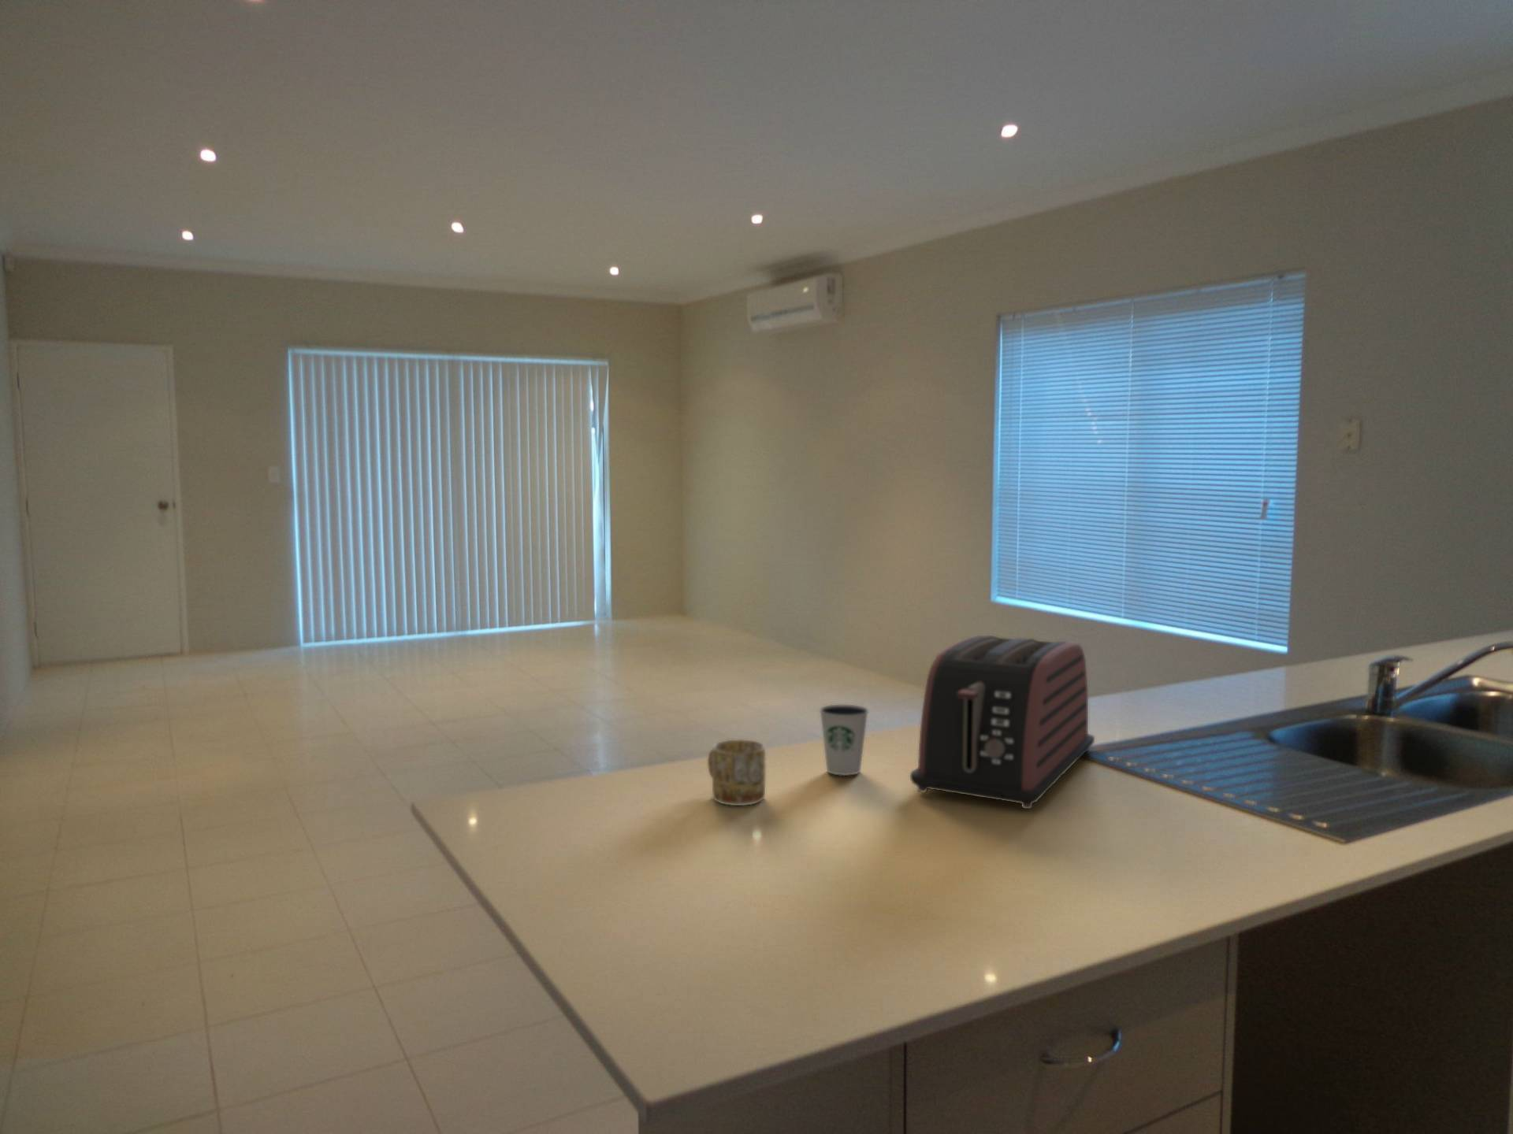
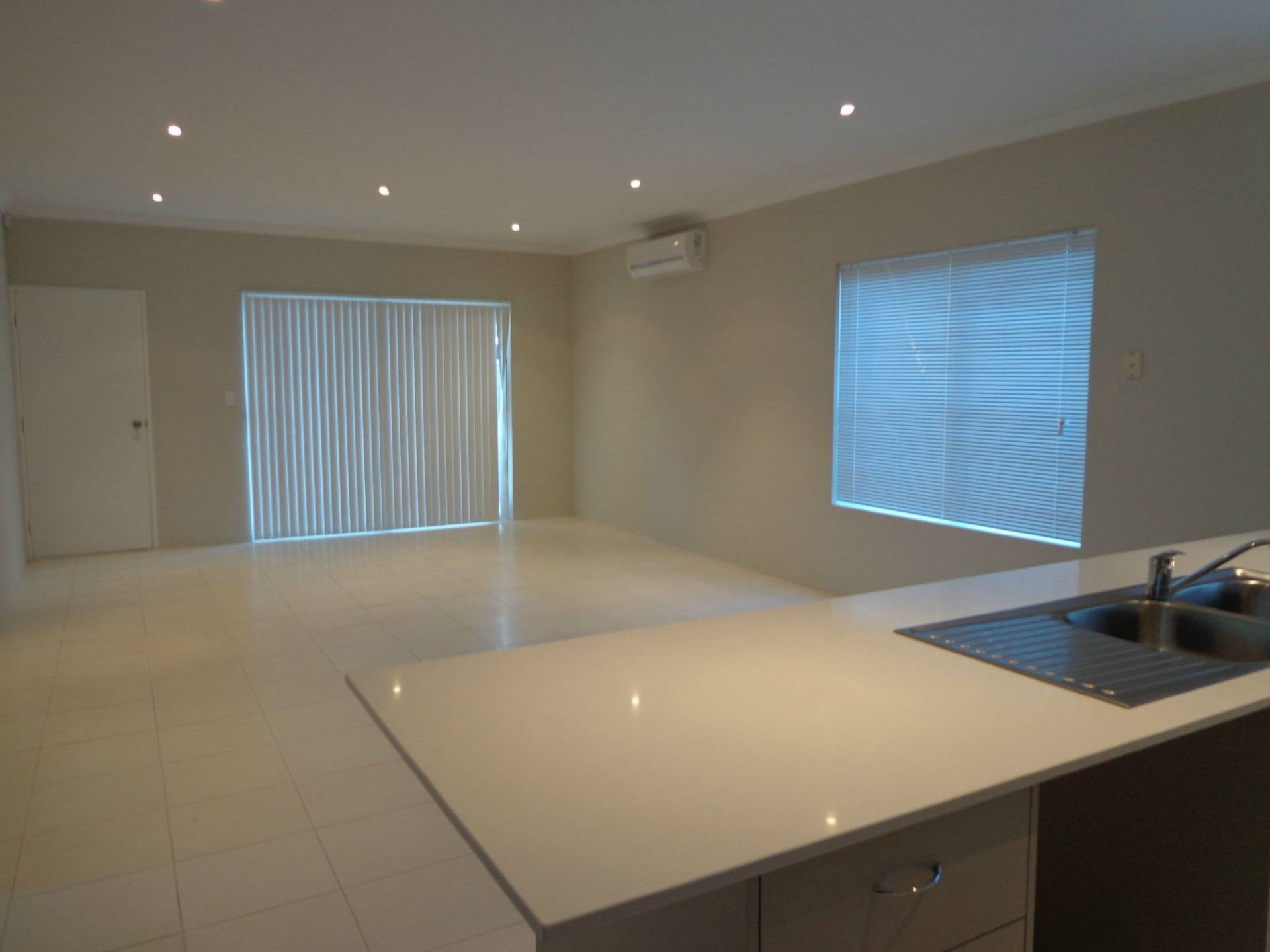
- mug (731, 770)
- toaster (1007, 708)
- dixie cup (843, 740)
